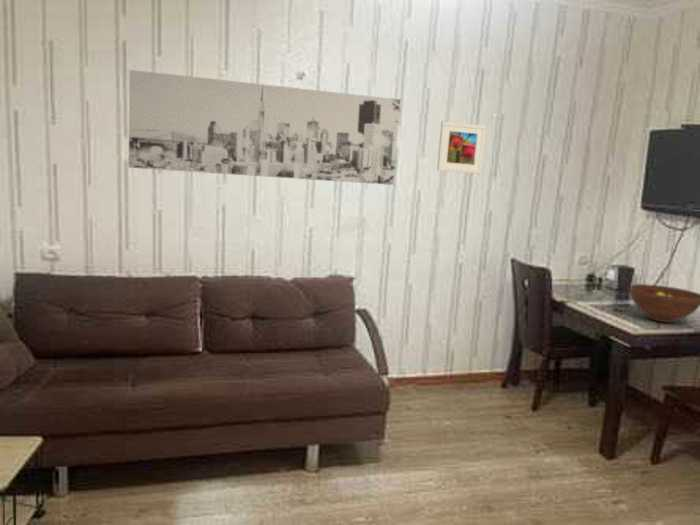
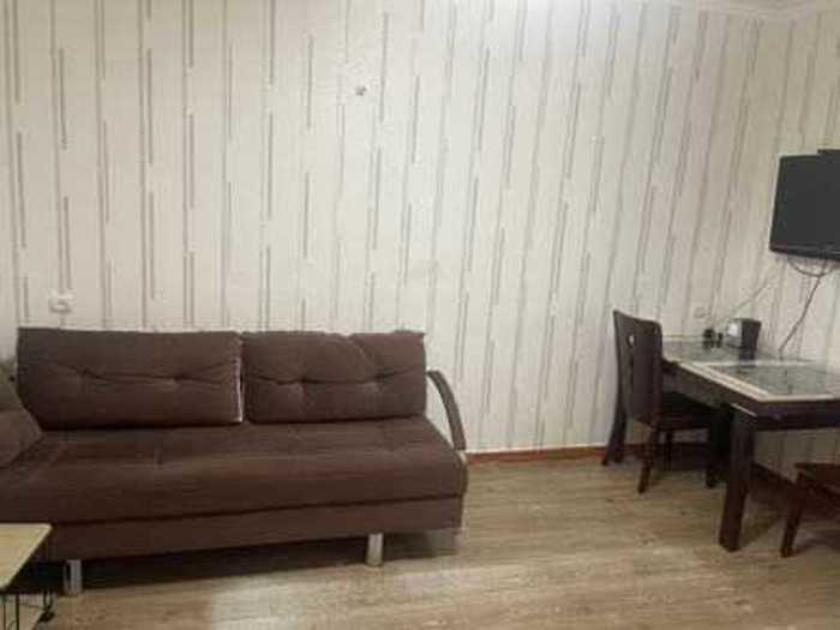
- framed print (461, 148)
- wall art (271, 131)
- fruit bowl (663, 305)
